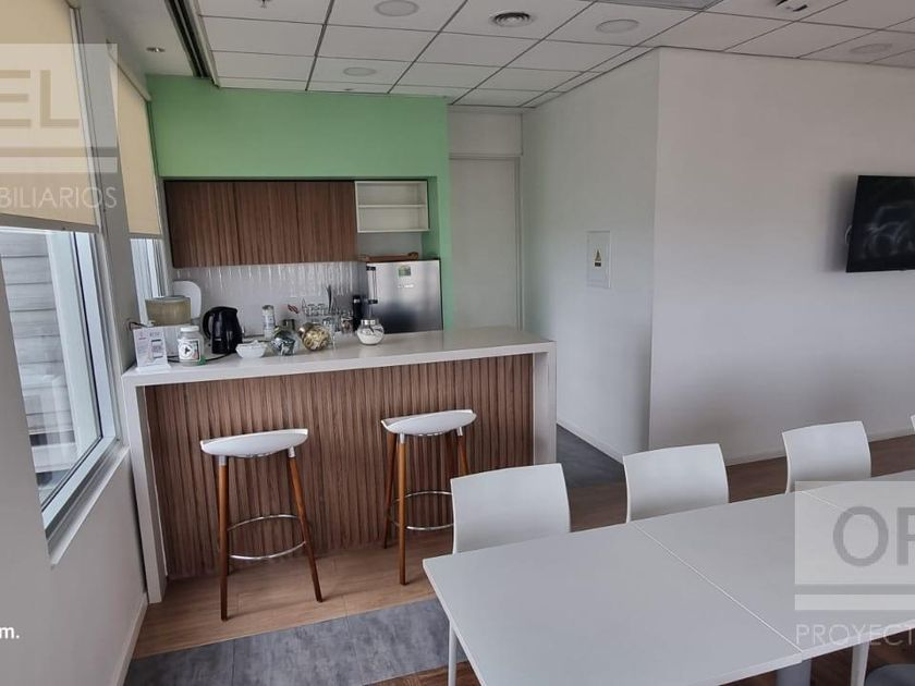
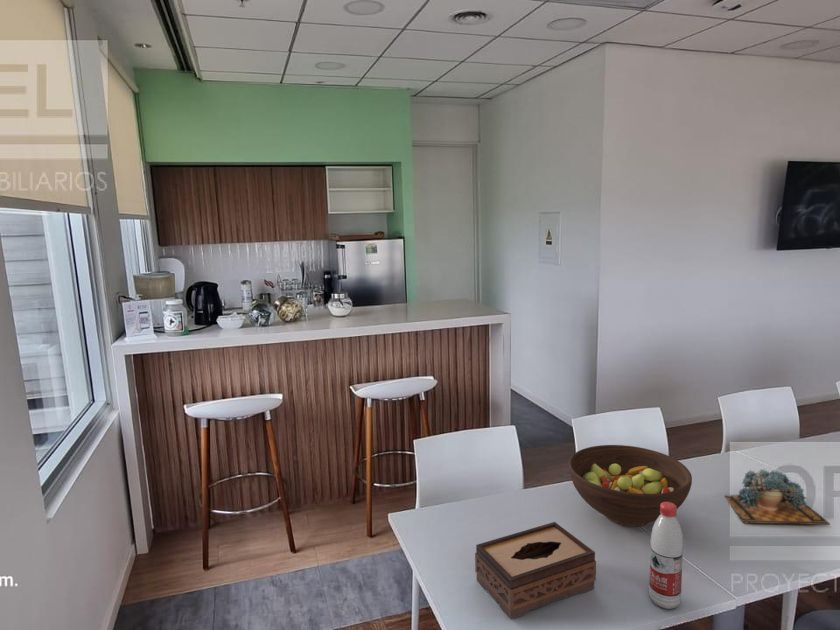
+ succulent plant (773, 491)
+ tissue box (534, 566)
+ water bottle (666, 553)
+ fruit bowl (627, 491)
